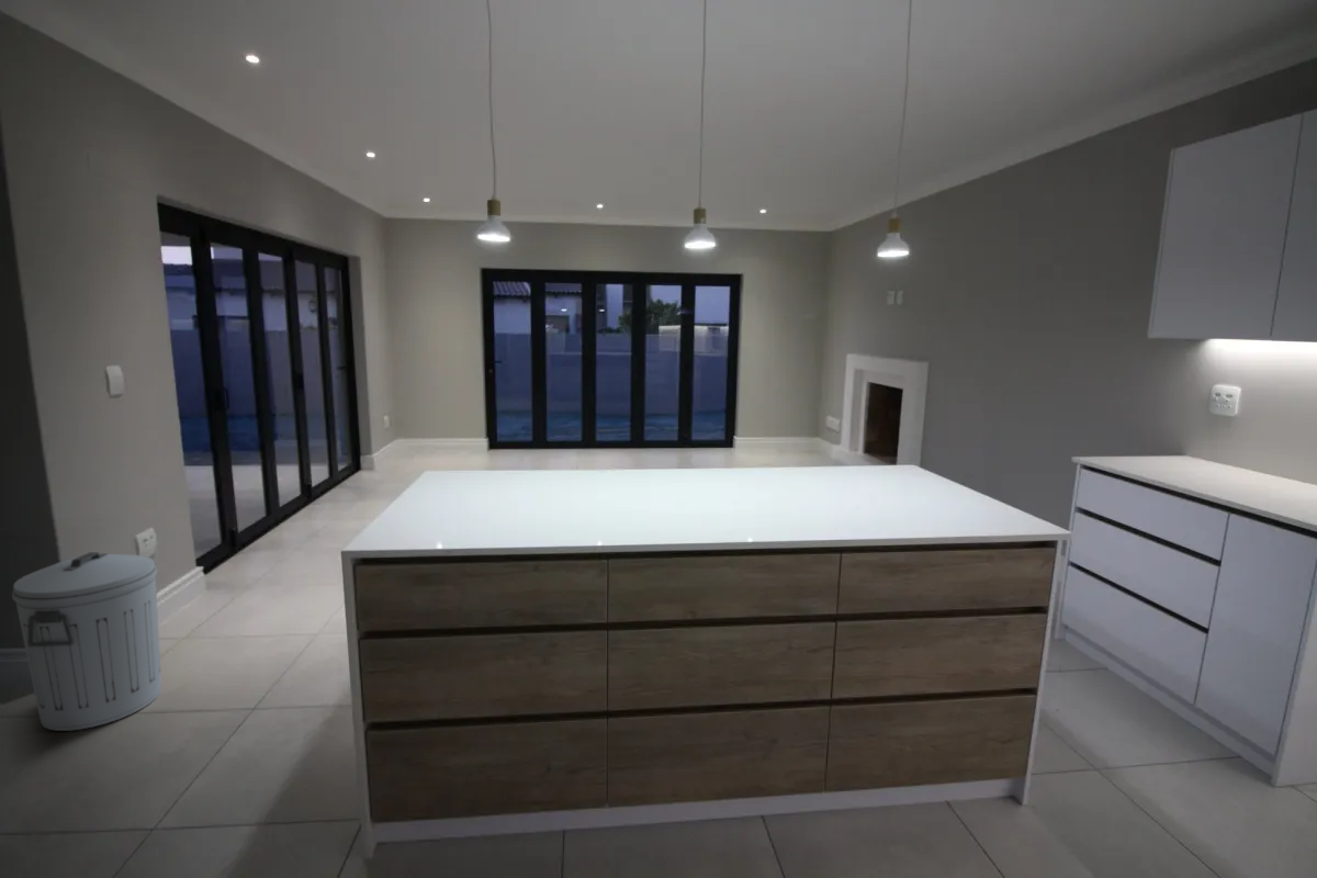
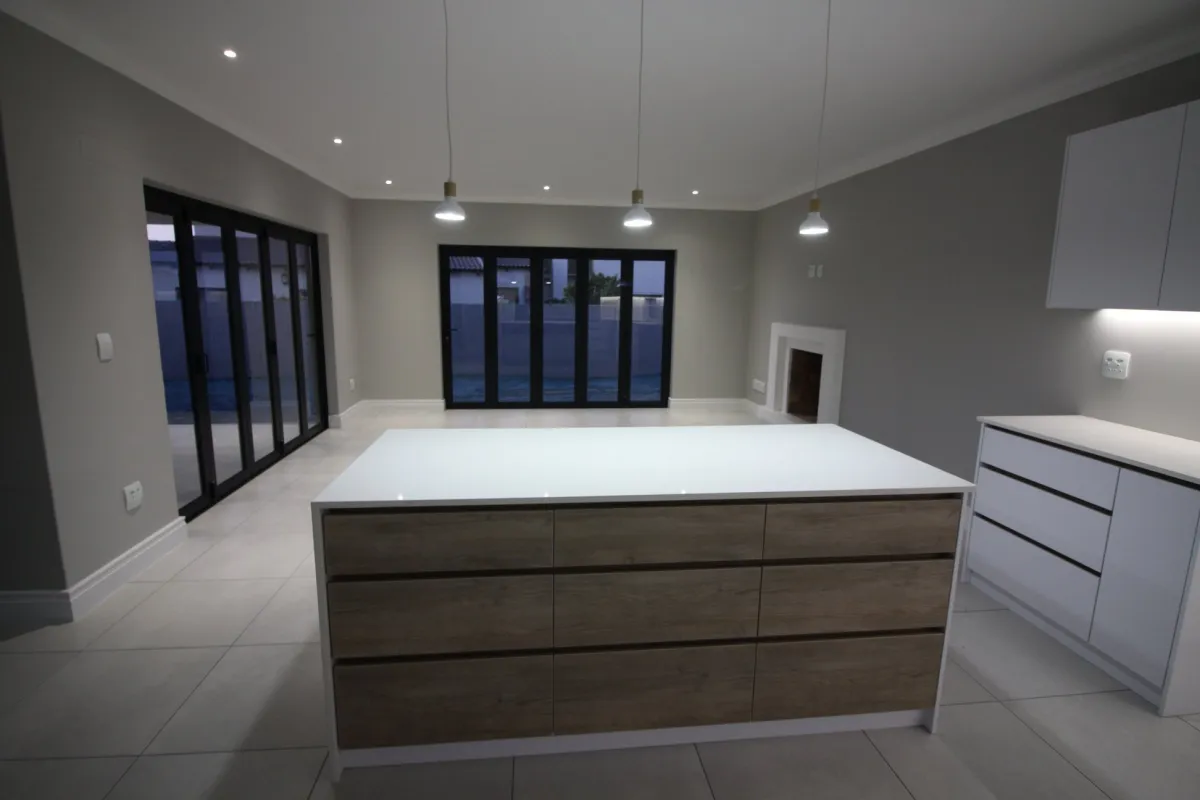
- trash can (94, 630)
